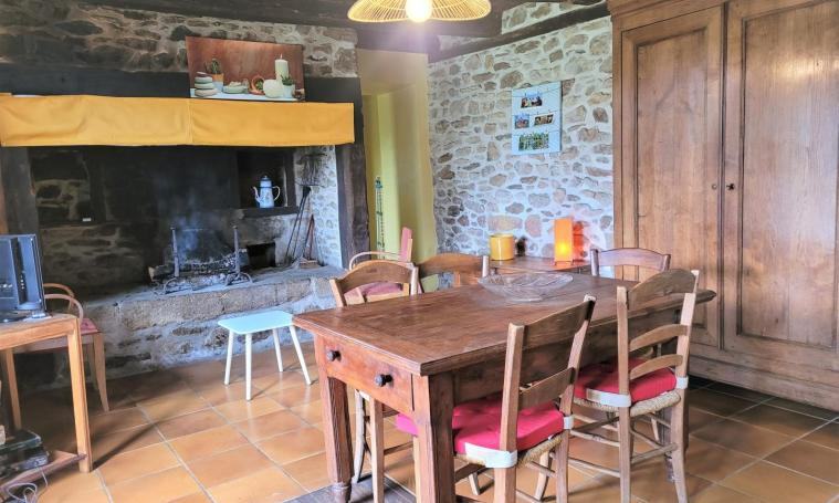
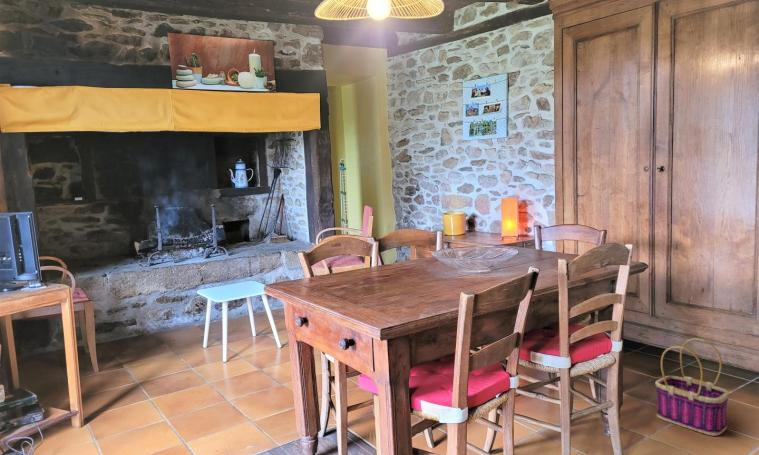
+ basket (691, 382)
